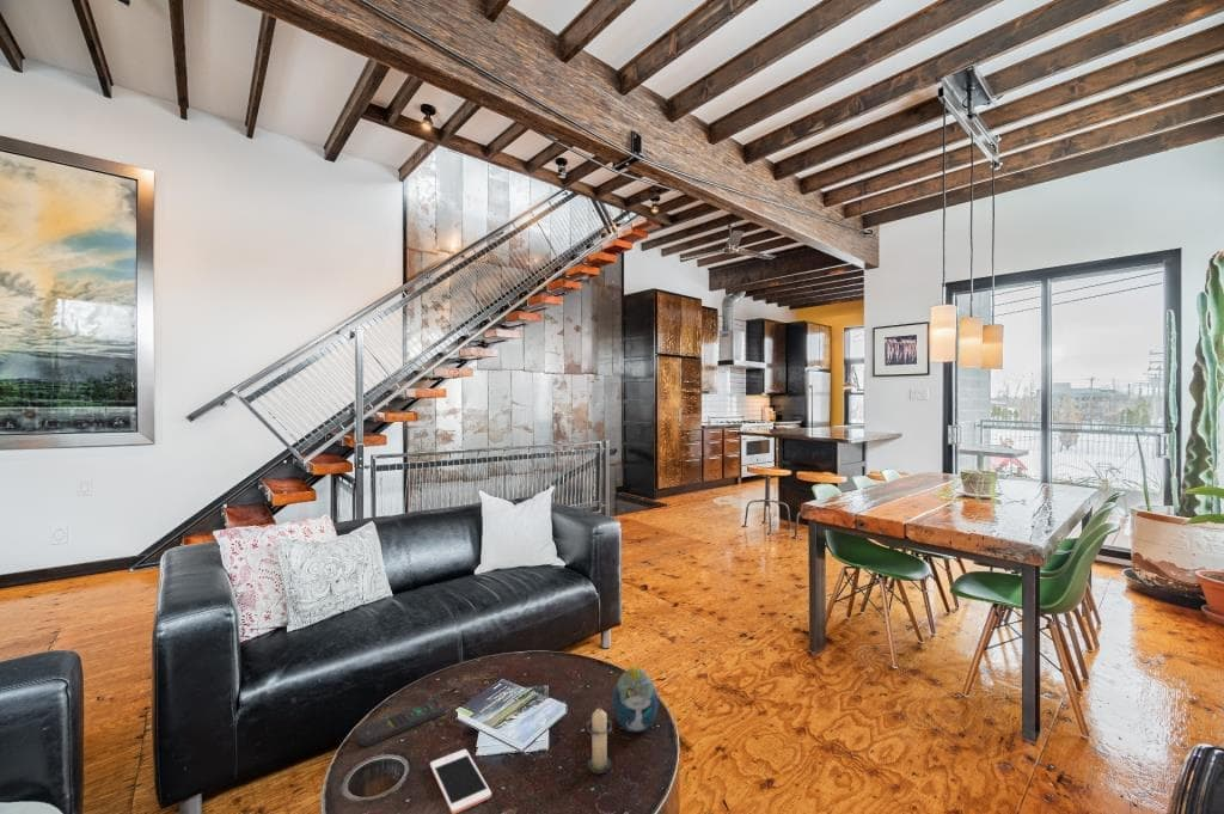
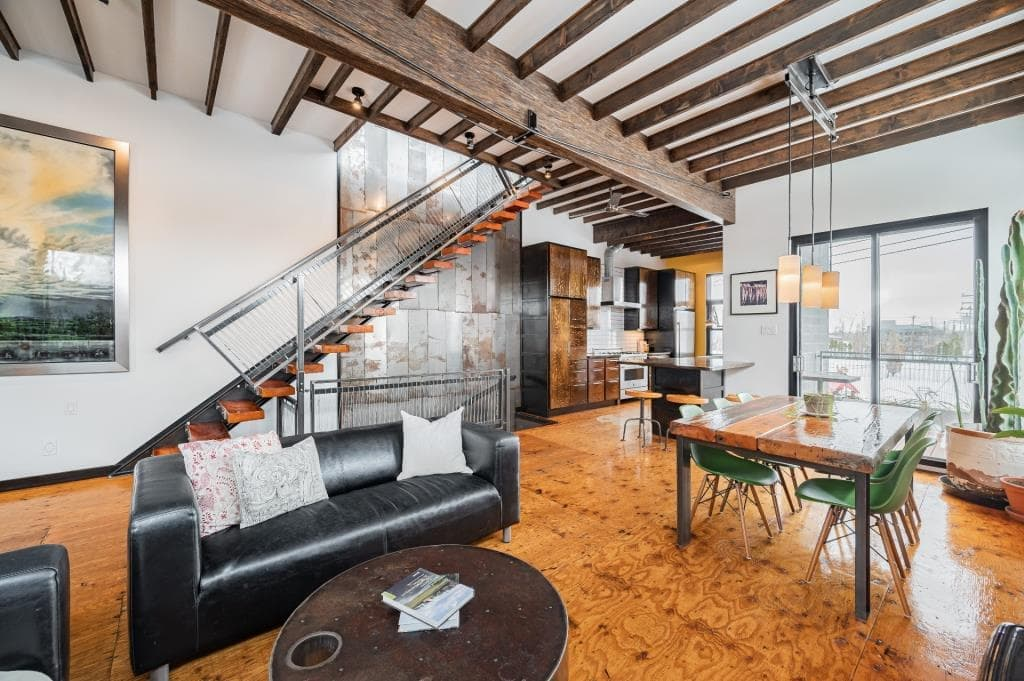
- remote control (403, 720)
- candle (599, 736)
- decorative egg (635, 696)
- cell phone (459, 778)
